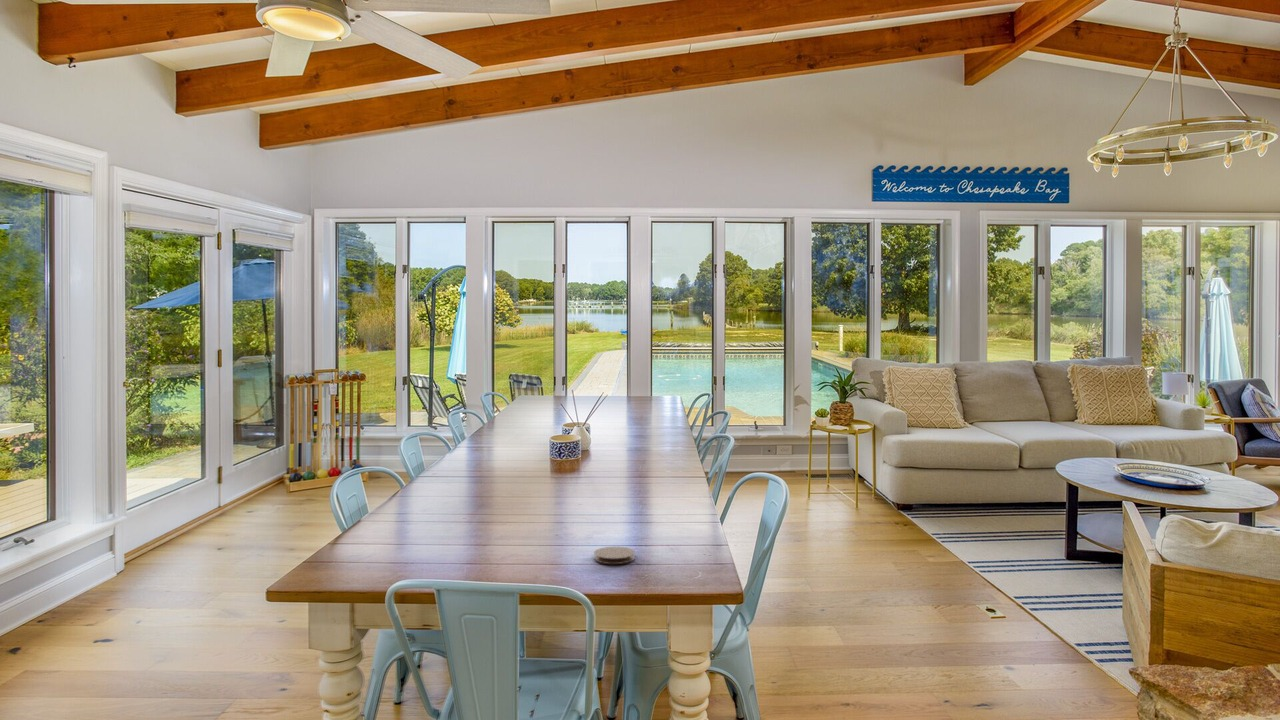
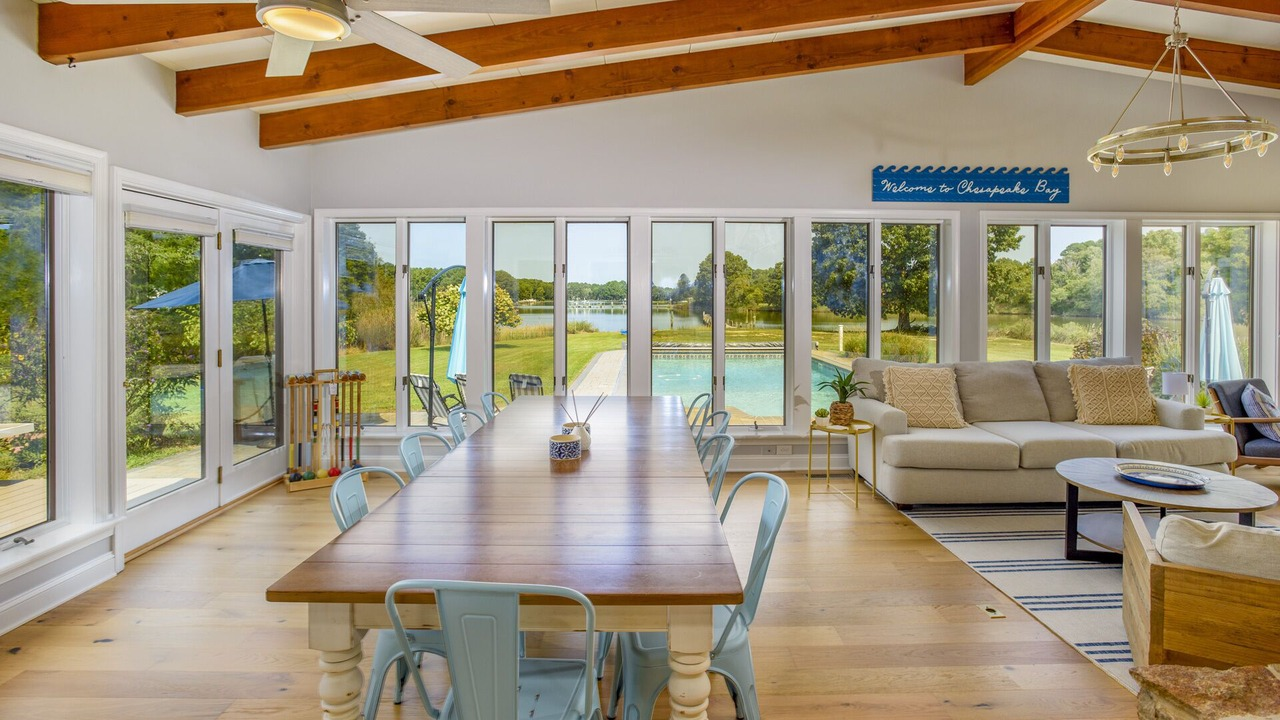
- coaster (614, 555)
